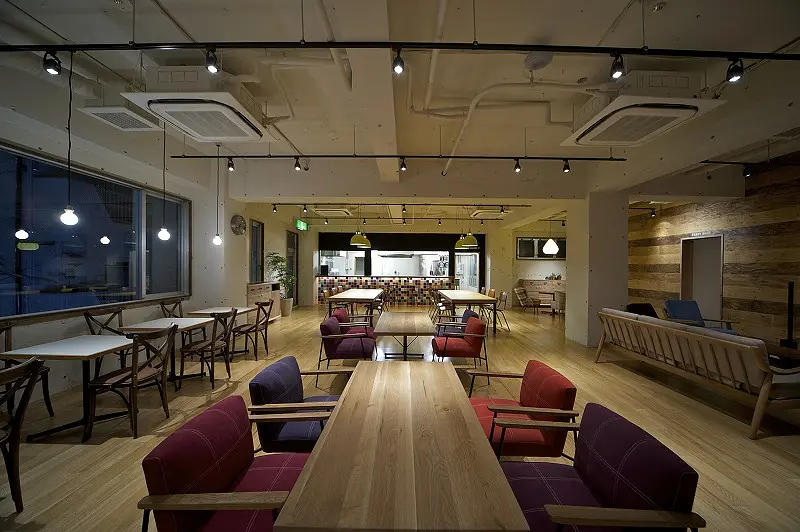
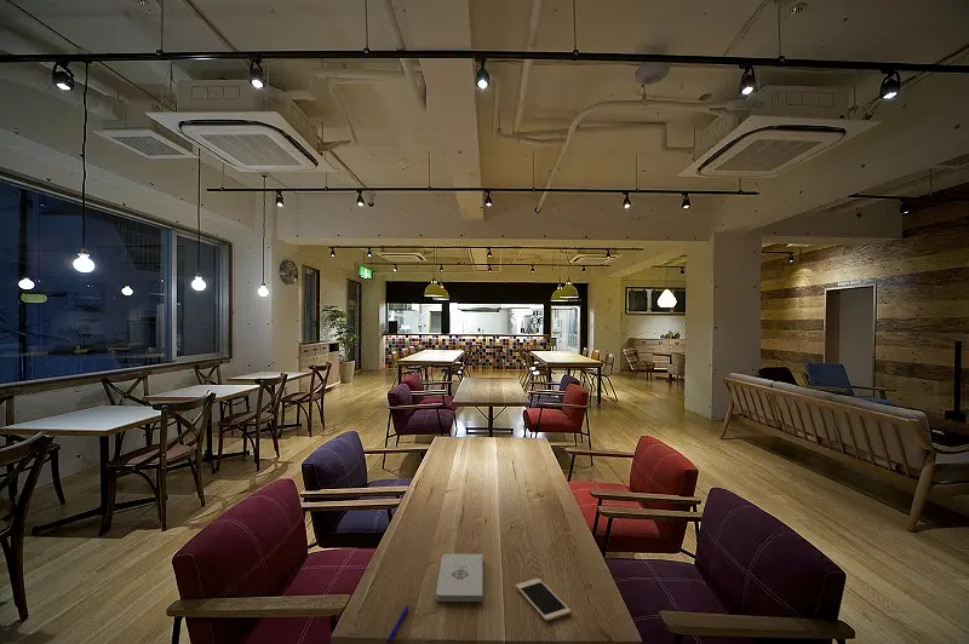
+ notepad (460, 575)
+ pen (399, 621)
+ cell phone (541, 598)
